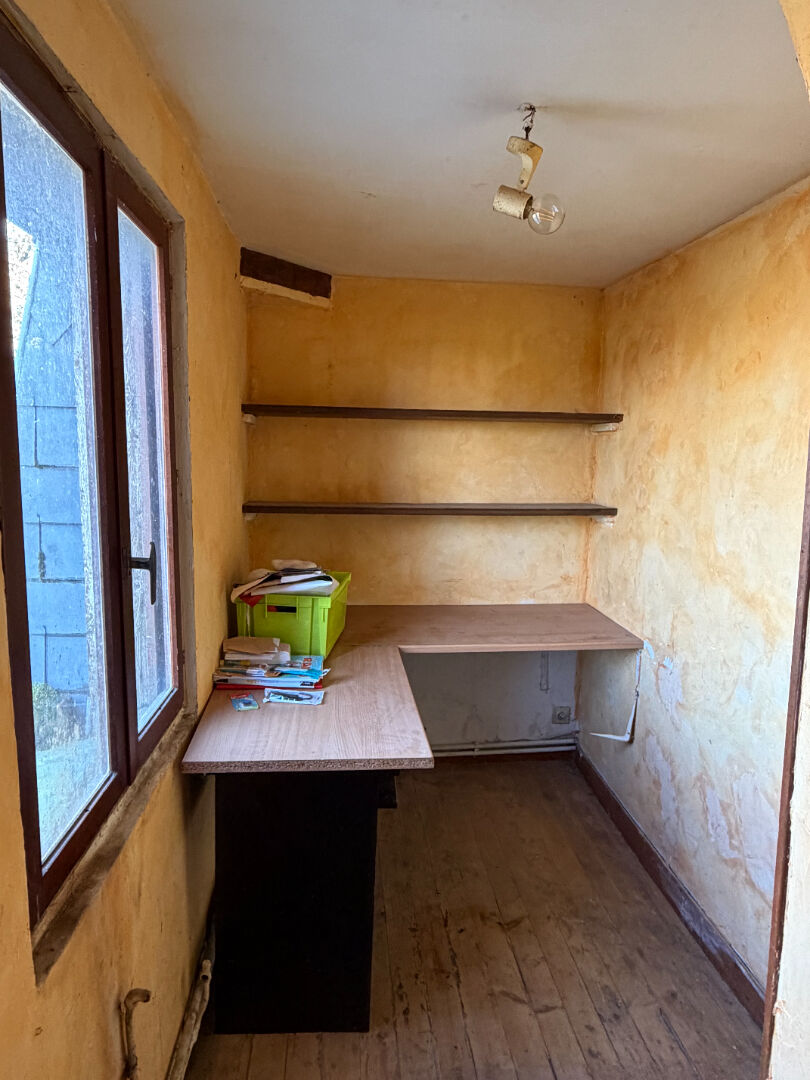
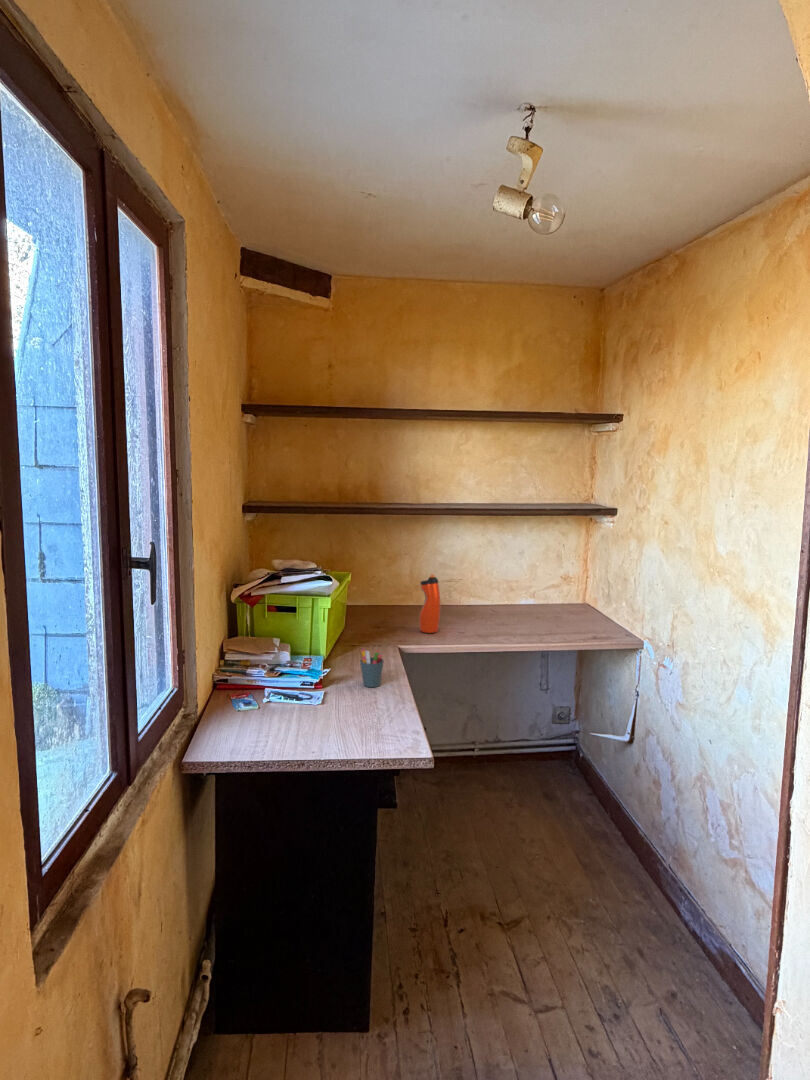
+ pen holder (371, 666)
+ water bottle (429, 602)
